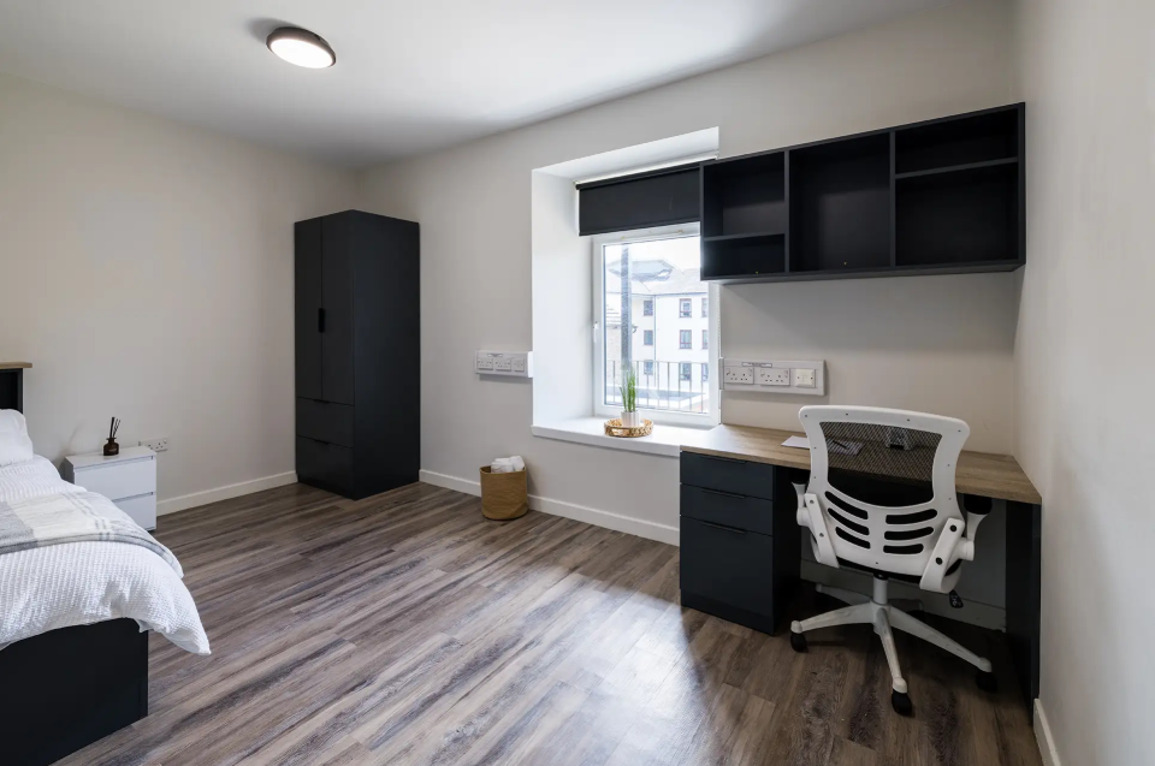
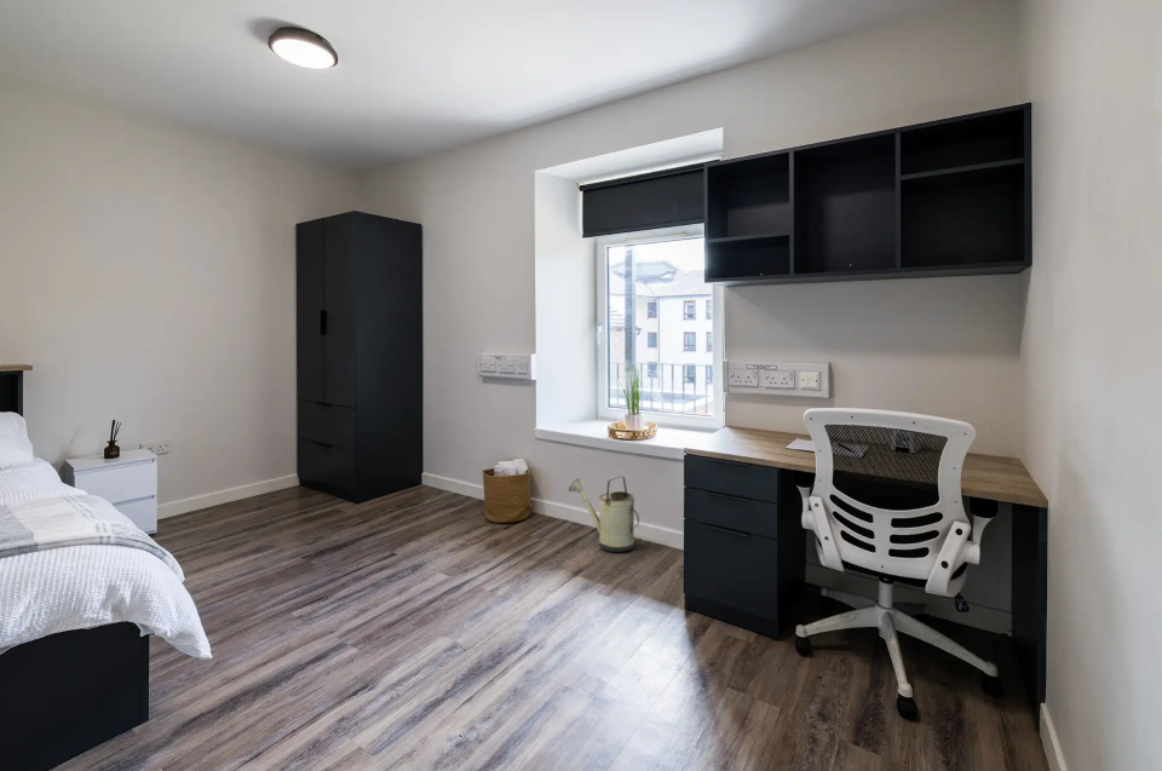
+ watering can (603, 510)
